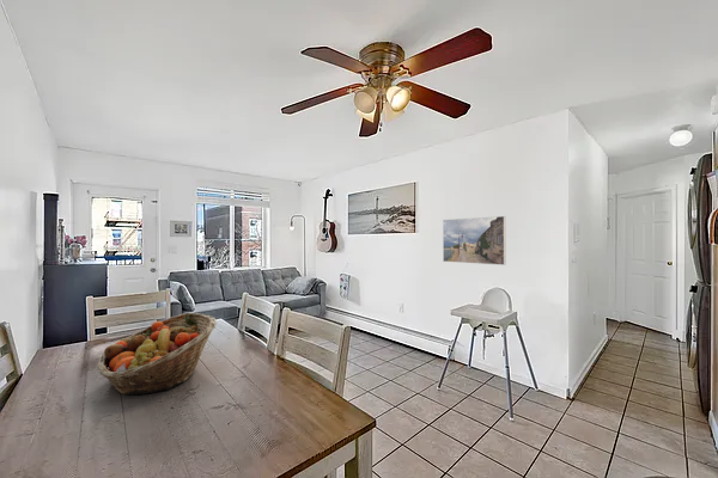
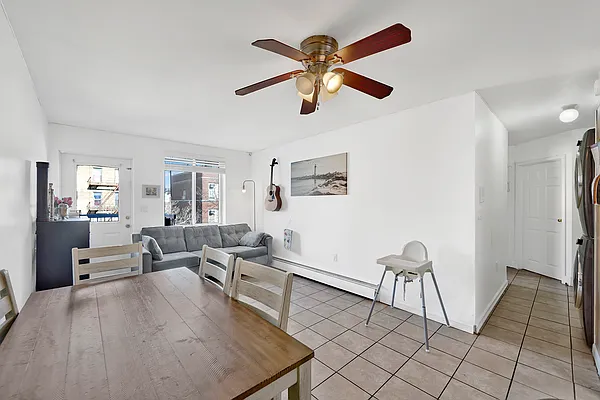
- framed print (471, 240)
- fruit basket (160, 348)
